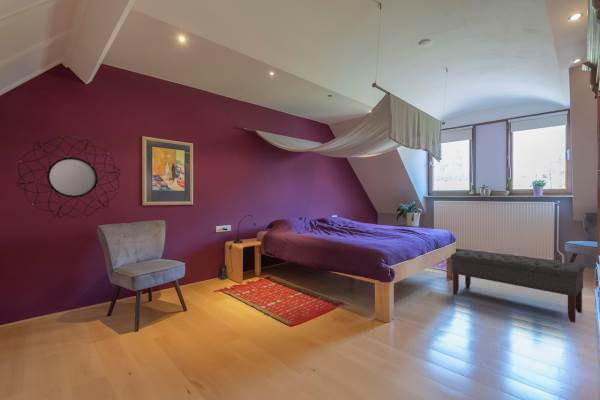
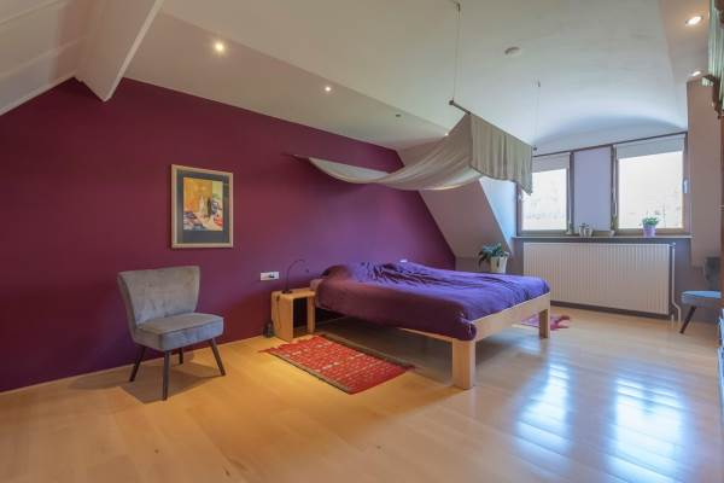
- bench (511, 279)
- home mirror (73, 177)
